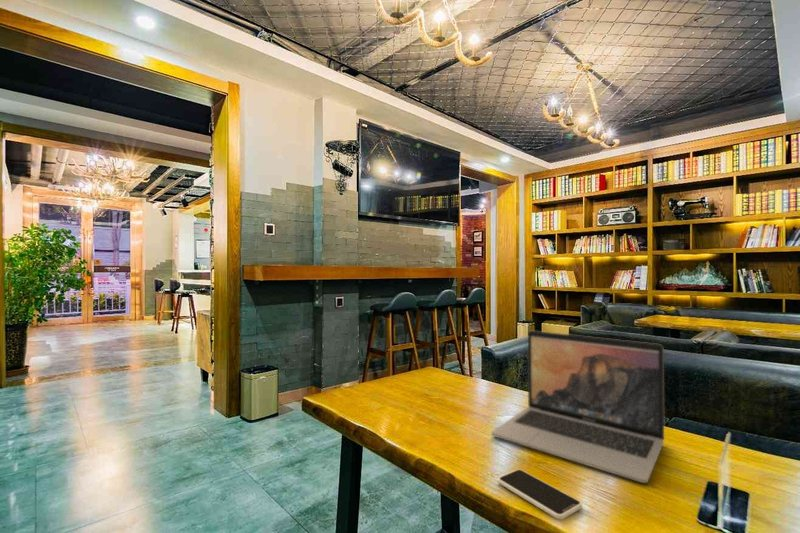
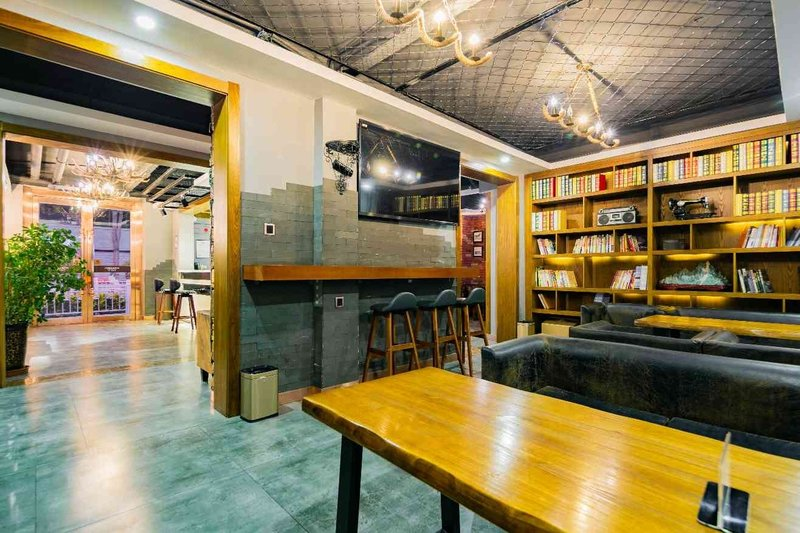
- laptop (575, 391)
- smartphone (537, 491)
